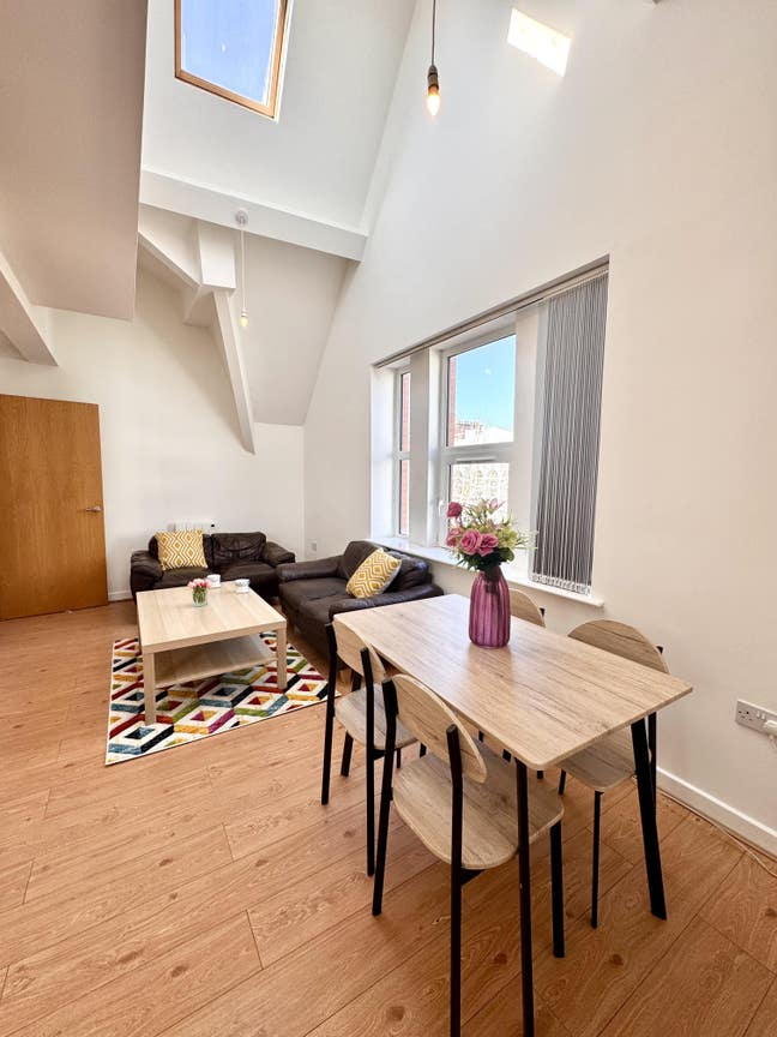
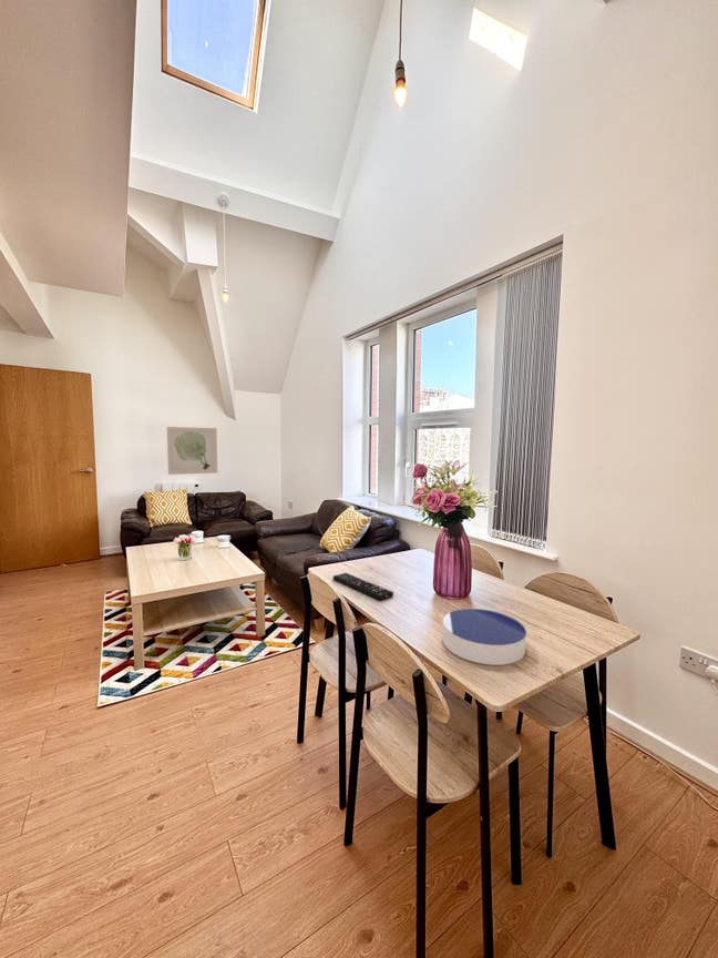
+ coaster (482, 633)
+ remote control (361, 584)
+ wall art (193, 450)
